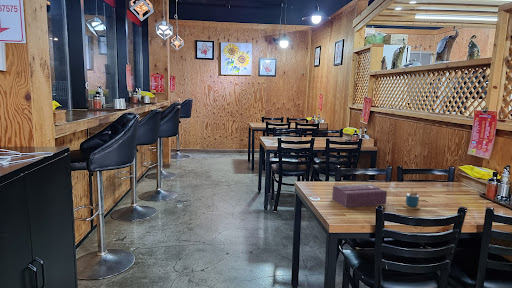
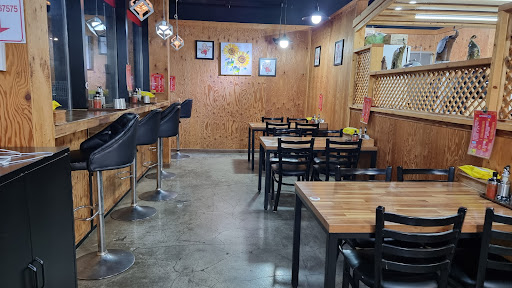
- tissue box (359, 195)
- cup (412, 196)
